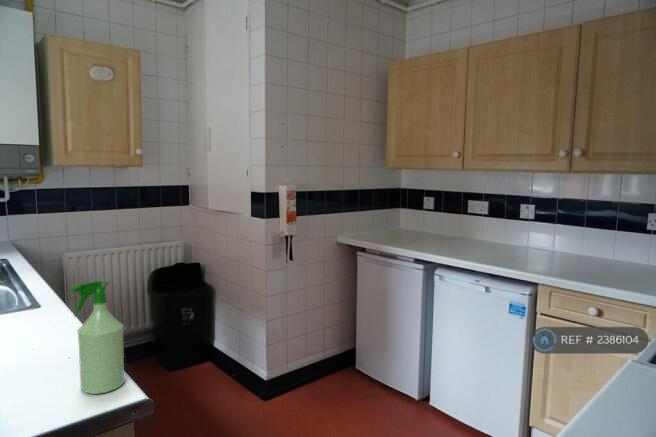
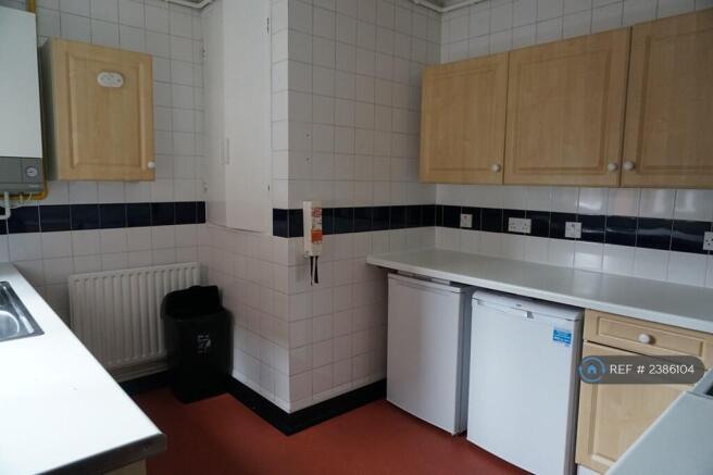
- spray bottle (100, 333)
